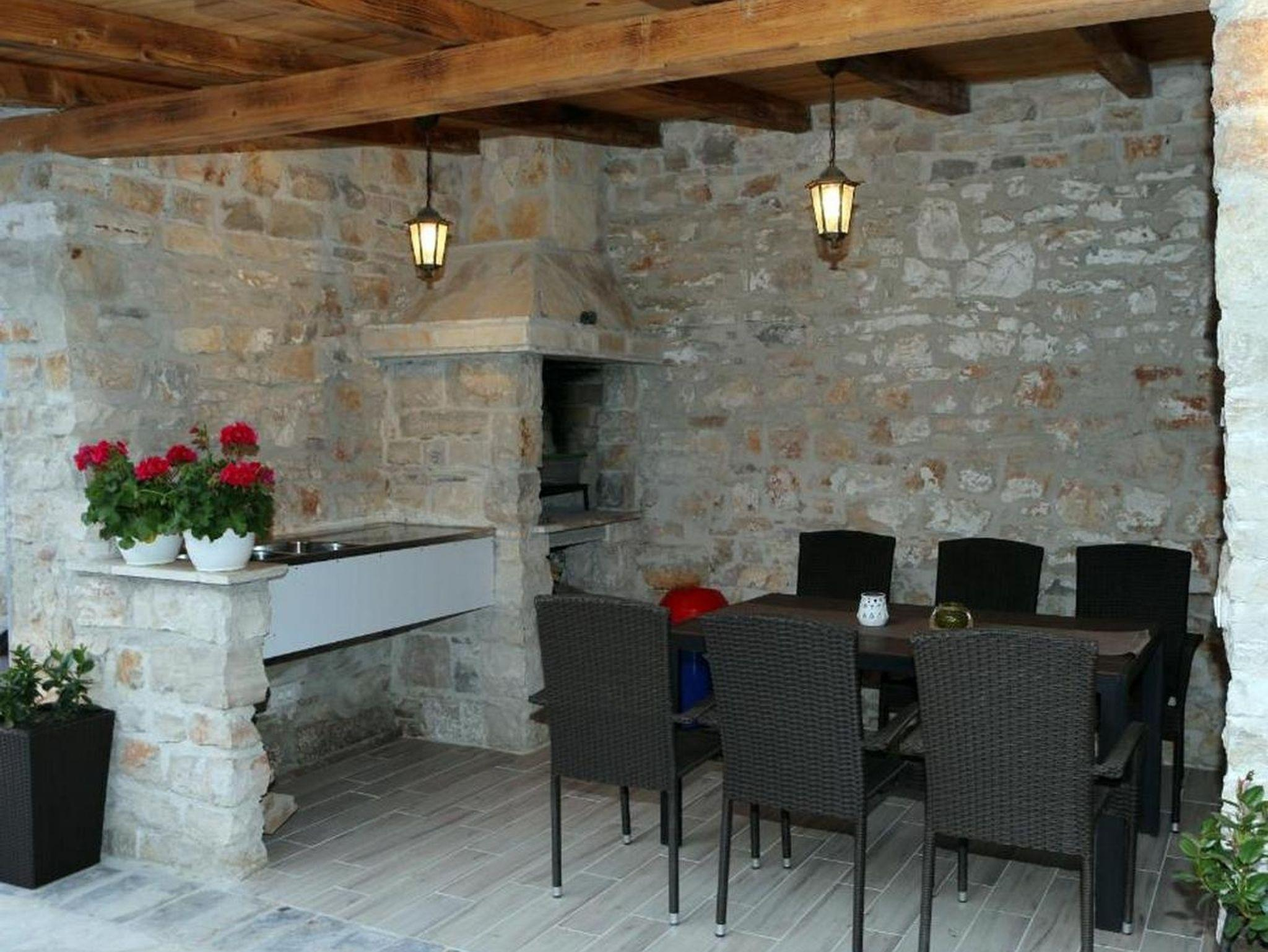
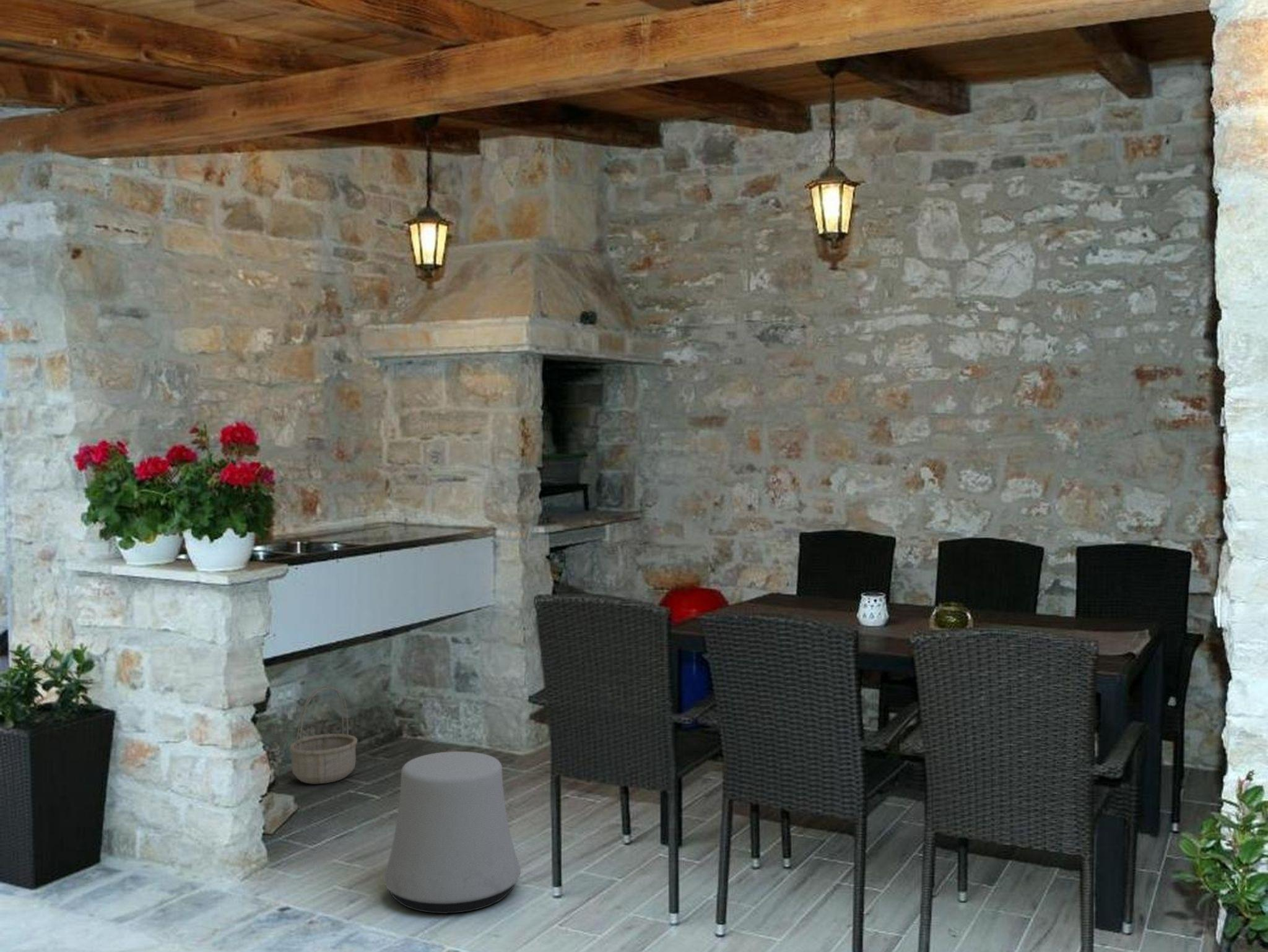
+ stool (452, 827)
+ basket (323, 734)
